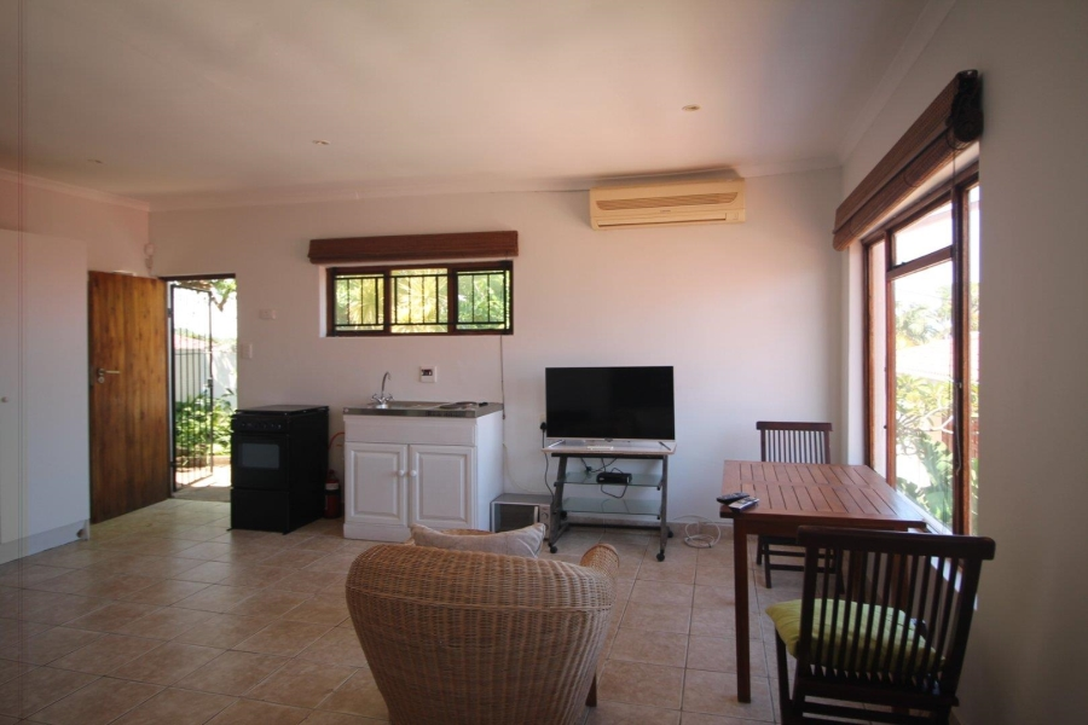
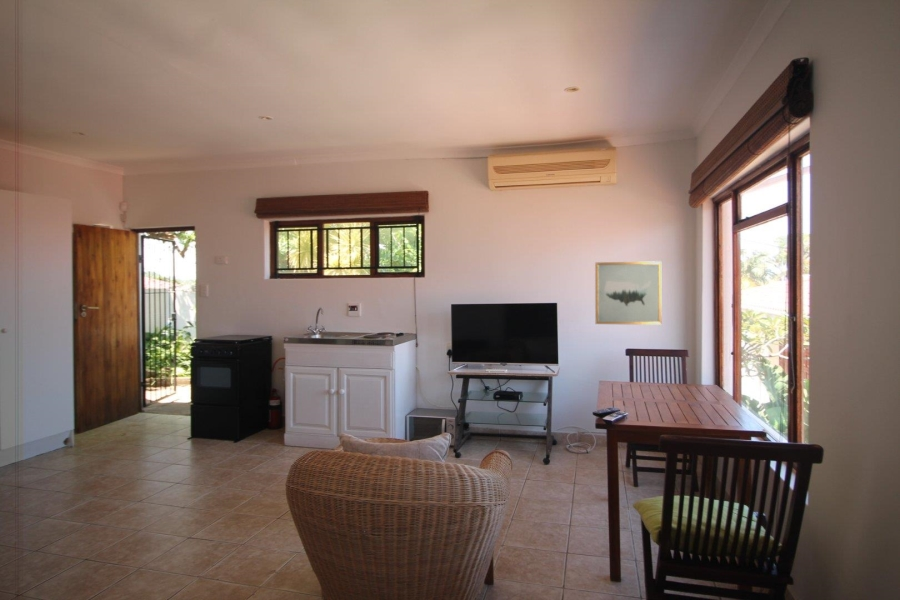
+ wall art (627, 293)
